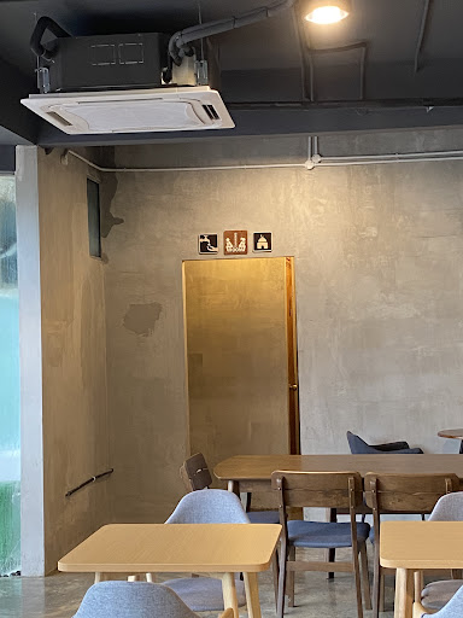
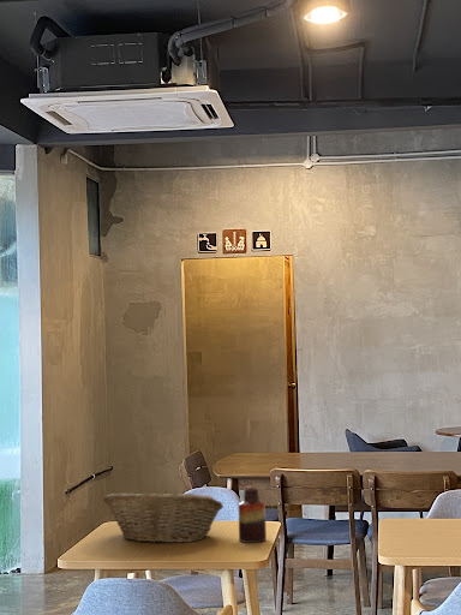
+ vase (251, 514)
+ fruit basket (162, 512)
